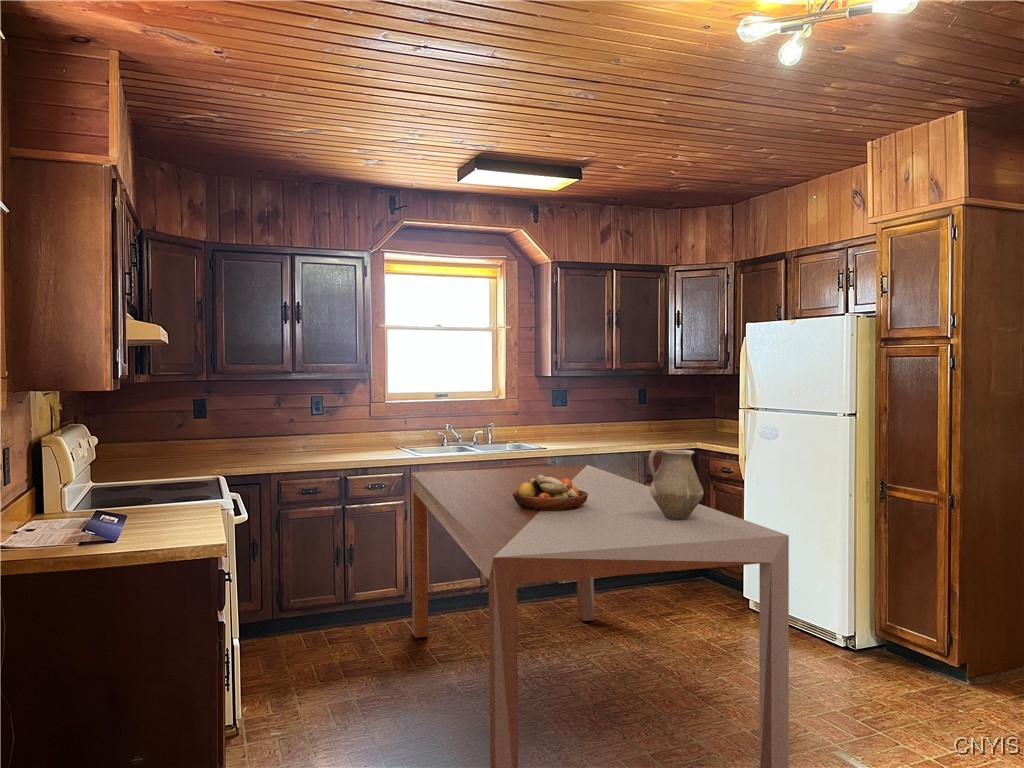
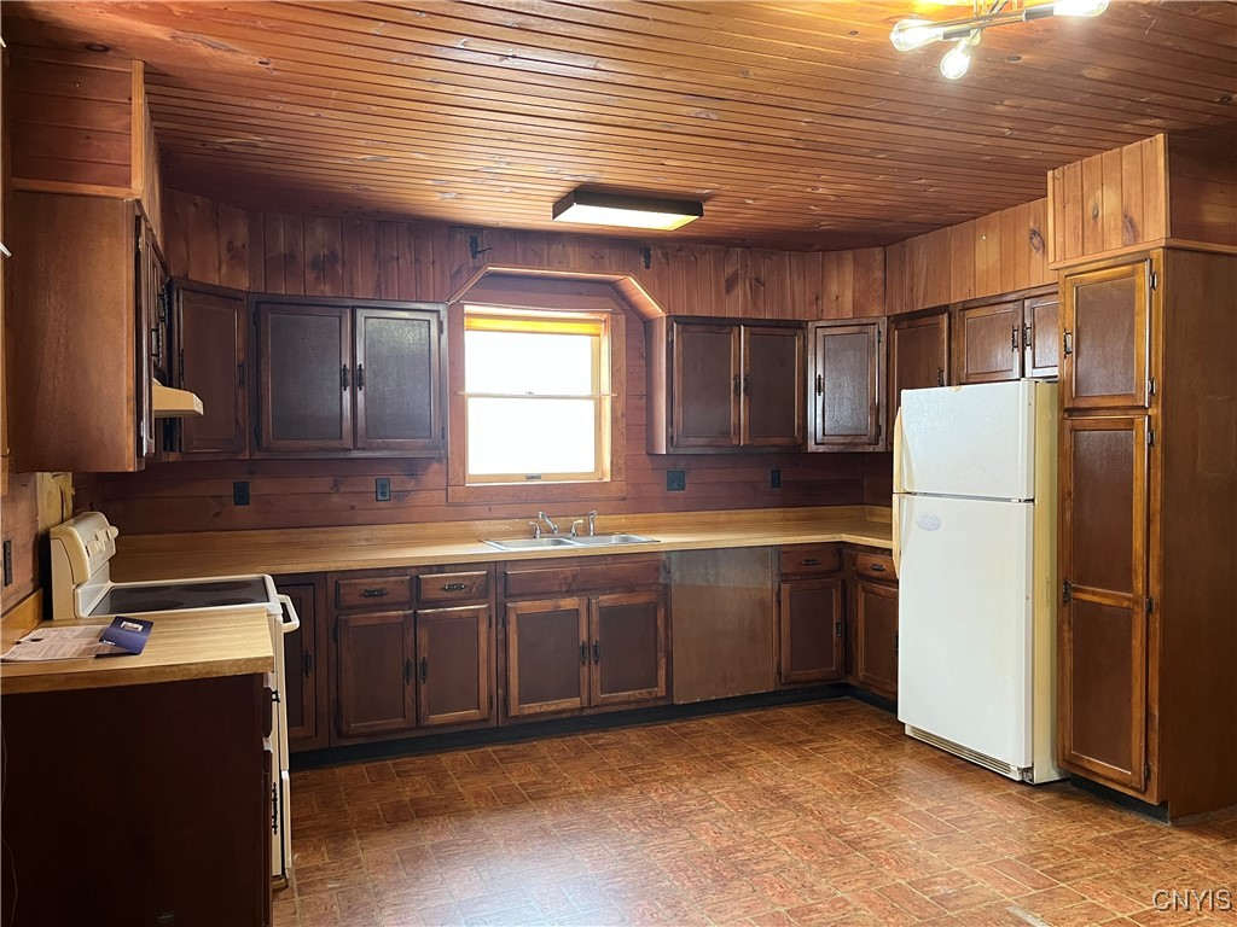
- fruit bowl (550, 489)
- pitcher (675, 482)
- table (555, 580)
